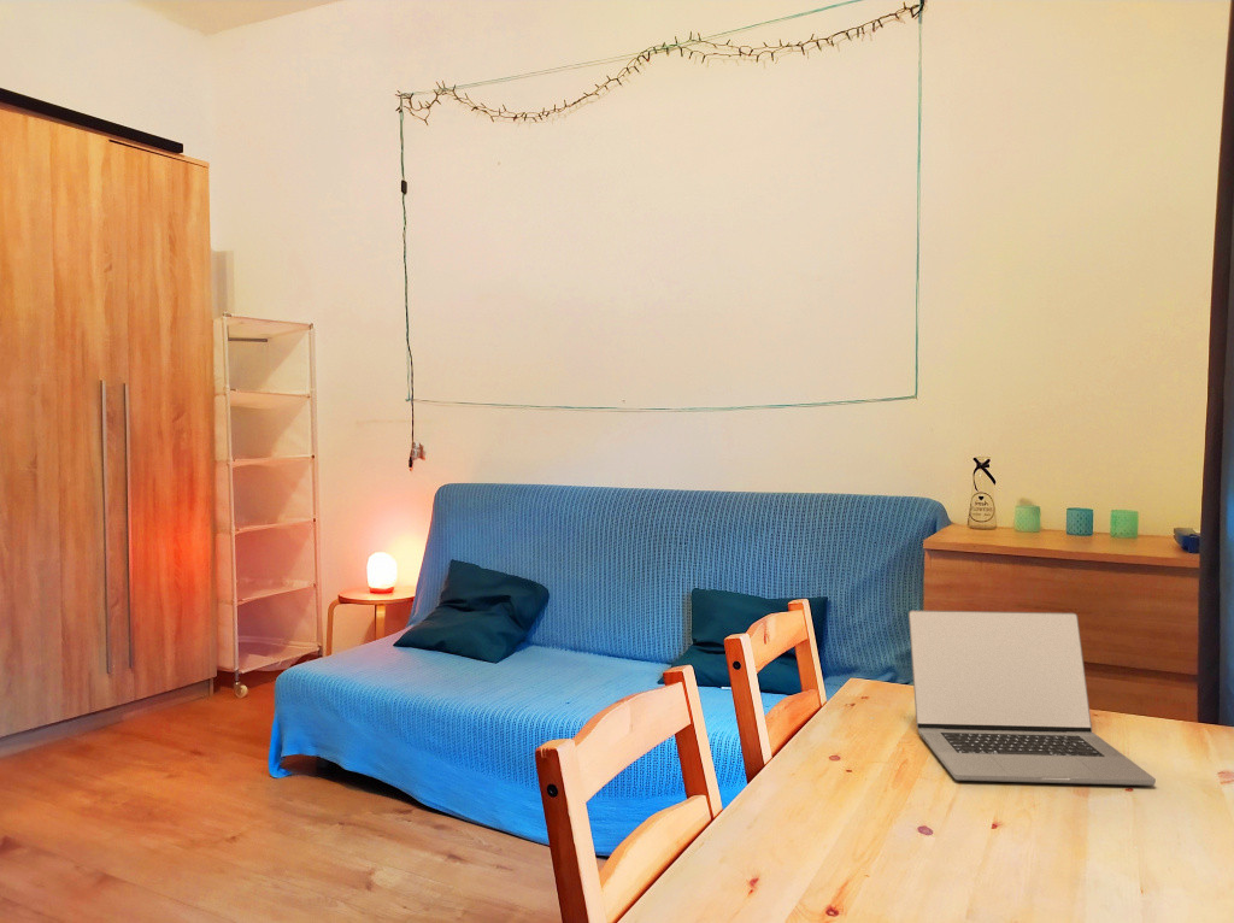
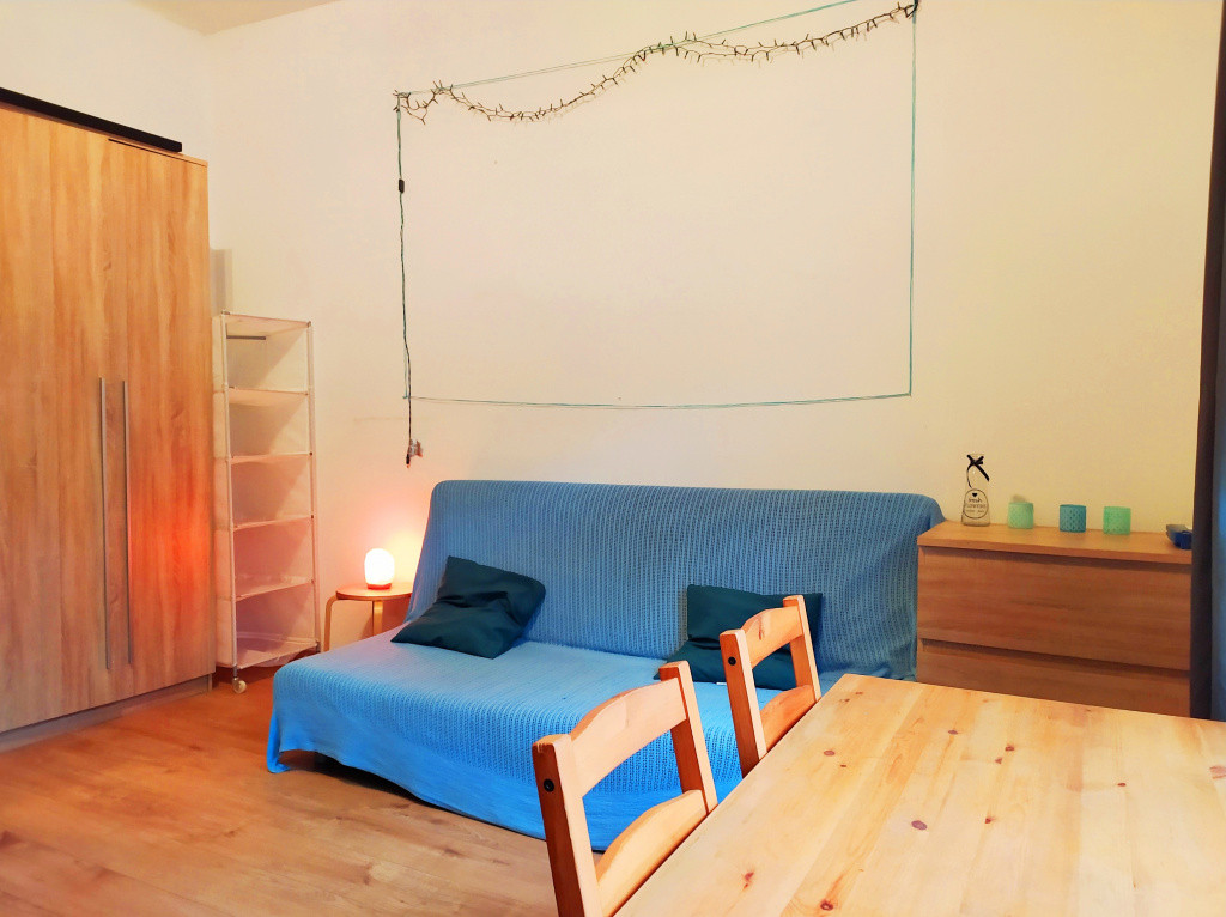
- laptop (1019, 689)
